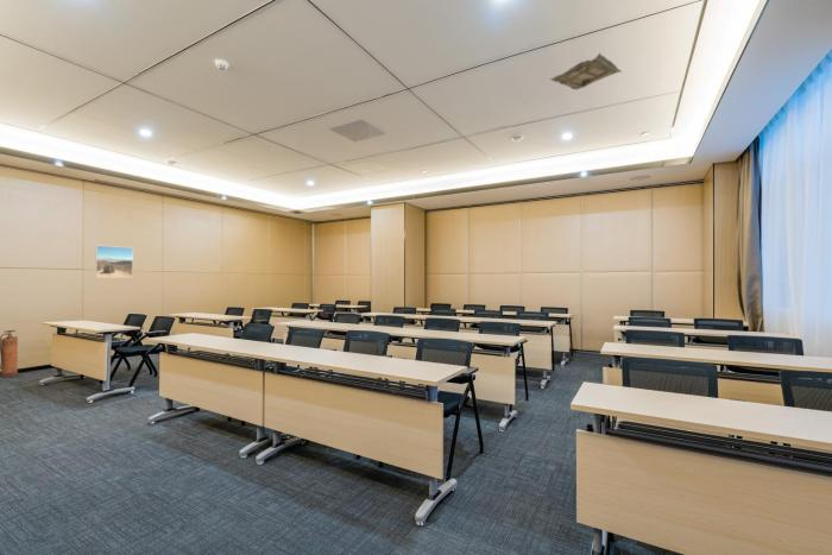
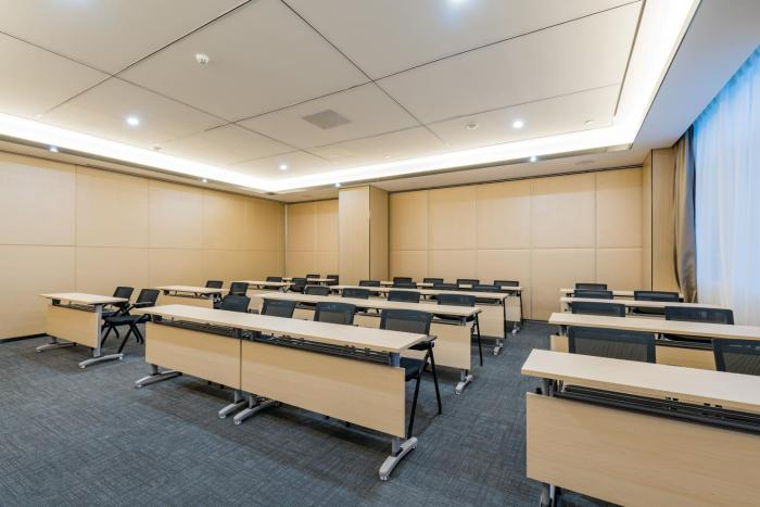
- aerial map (585, 75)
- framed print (114, 261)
- fire extinguisher (8, 353)
